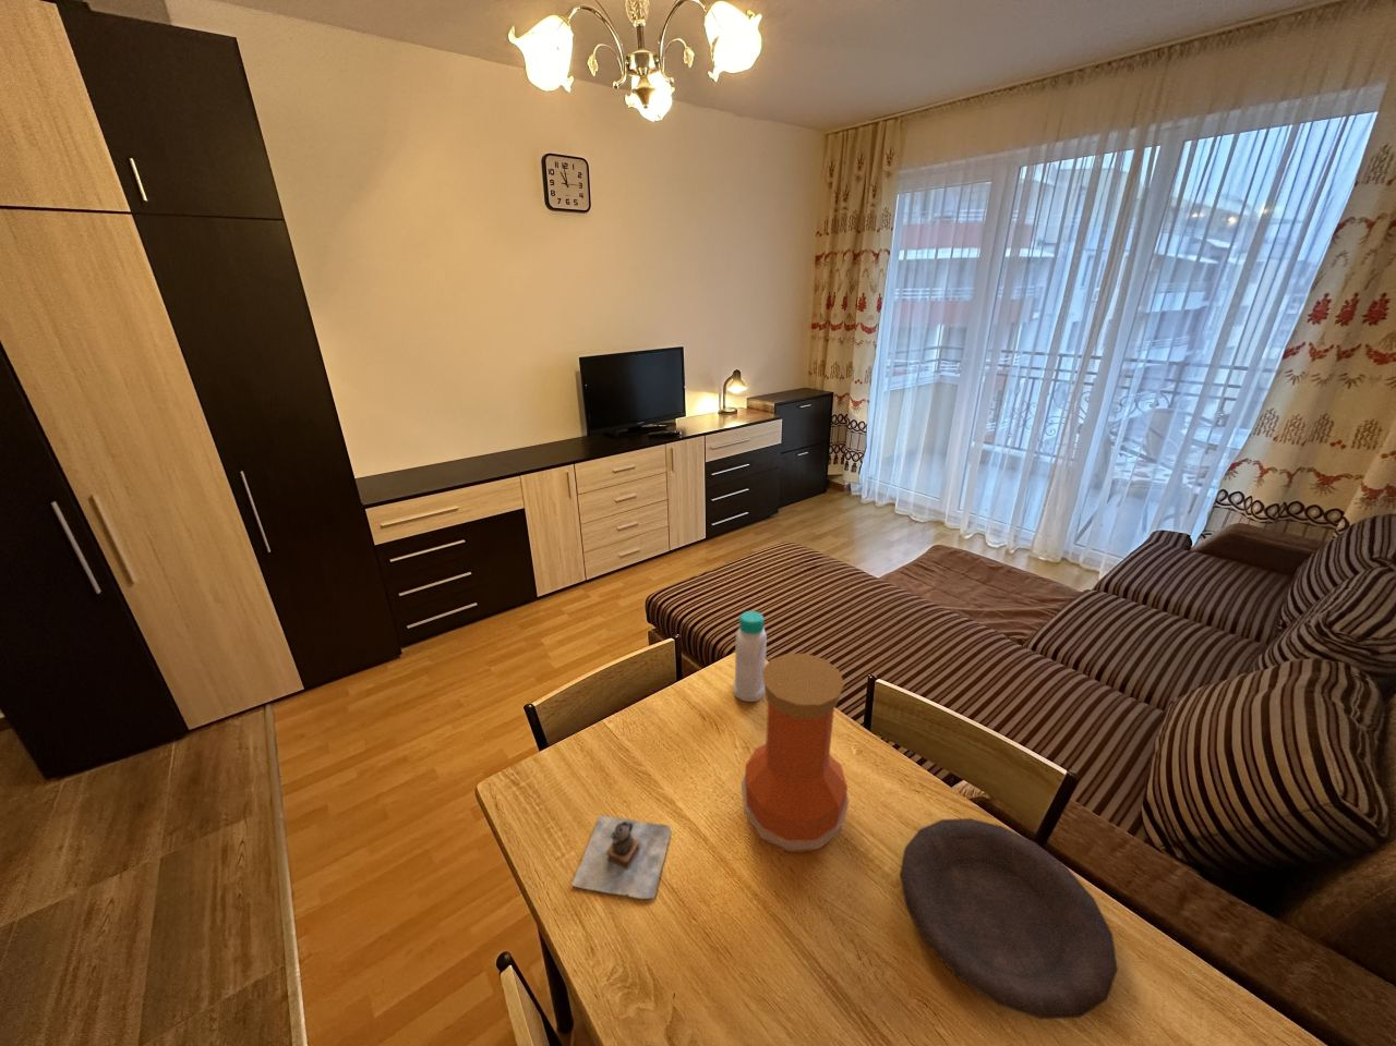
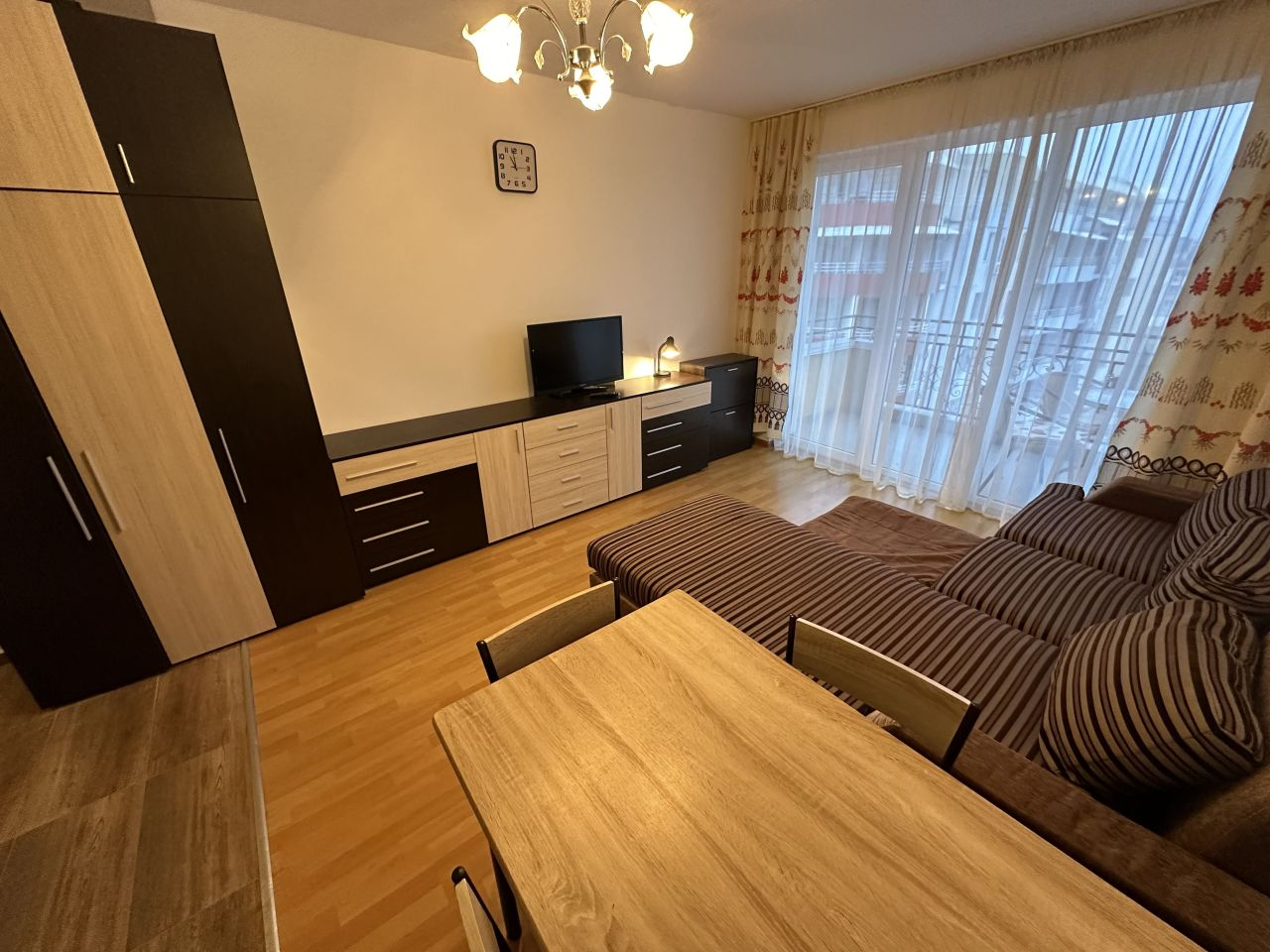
- plate (998, 908)
- vase (796, 749)
- bottle (751, 654)
- teapot (622, 841)
